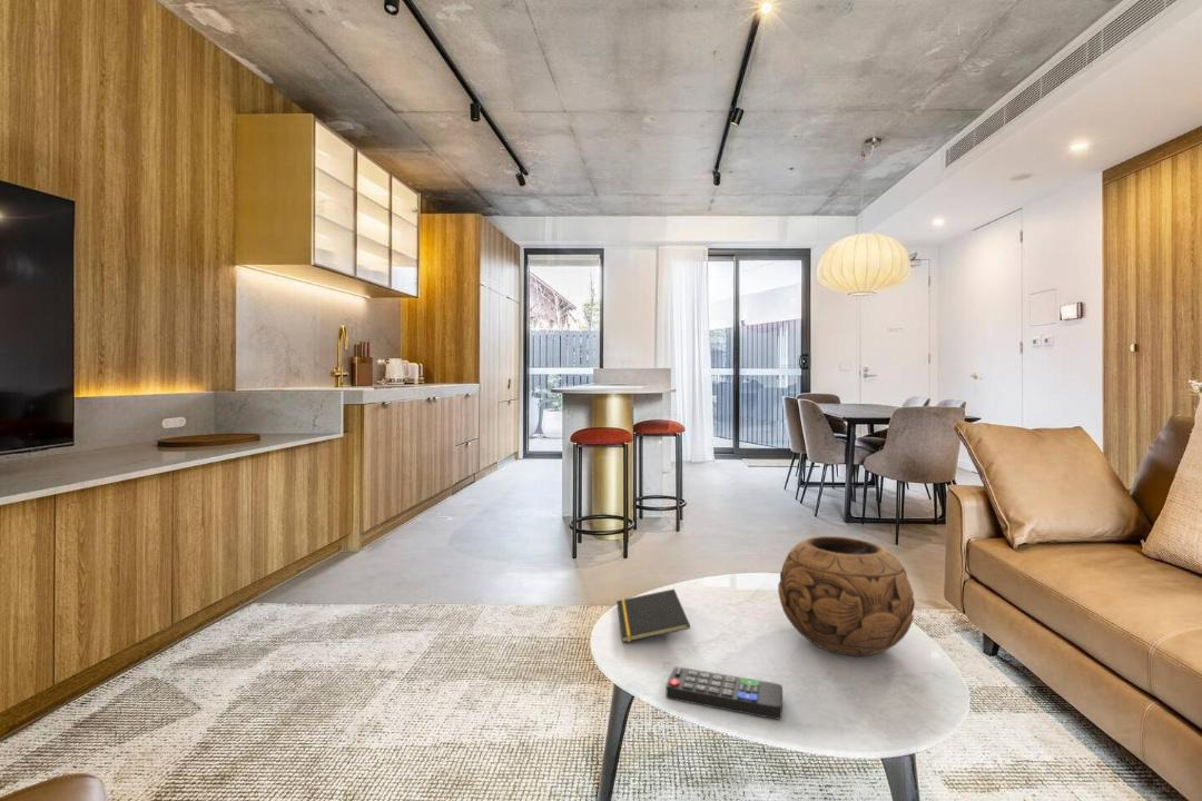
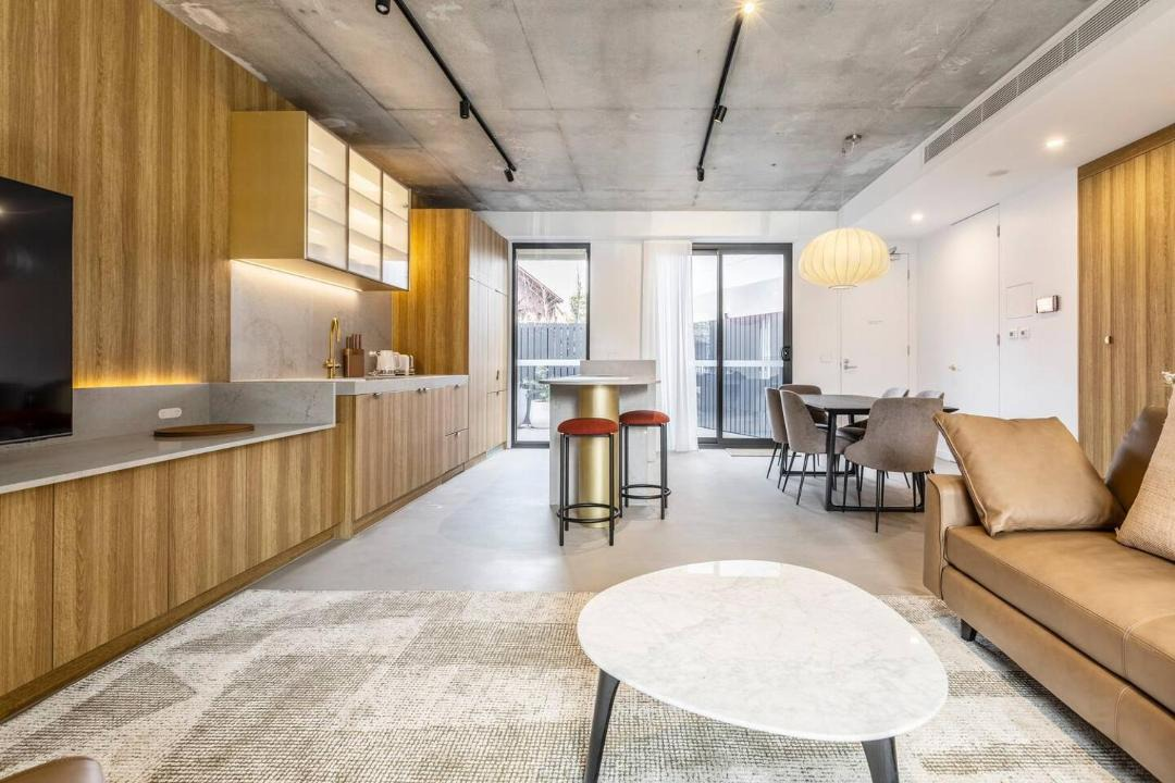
- remote control (723, 690)
- notepad (650, 613)
- decorative bowl (843, 593)
